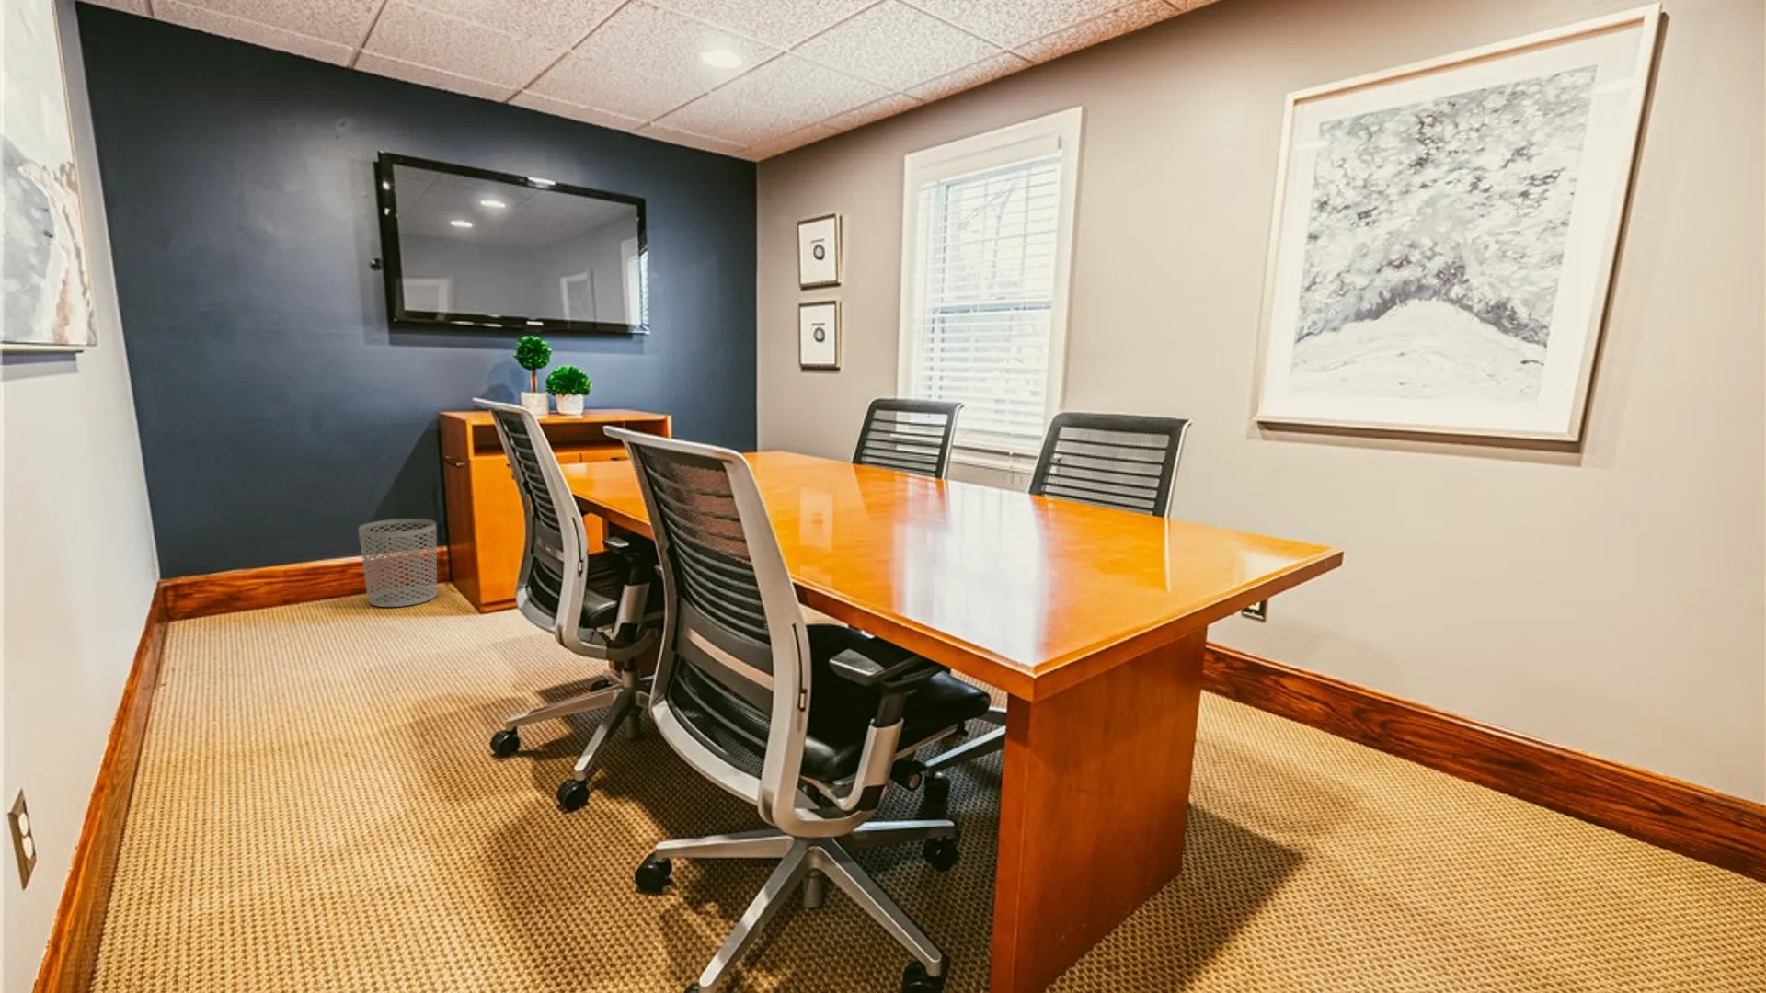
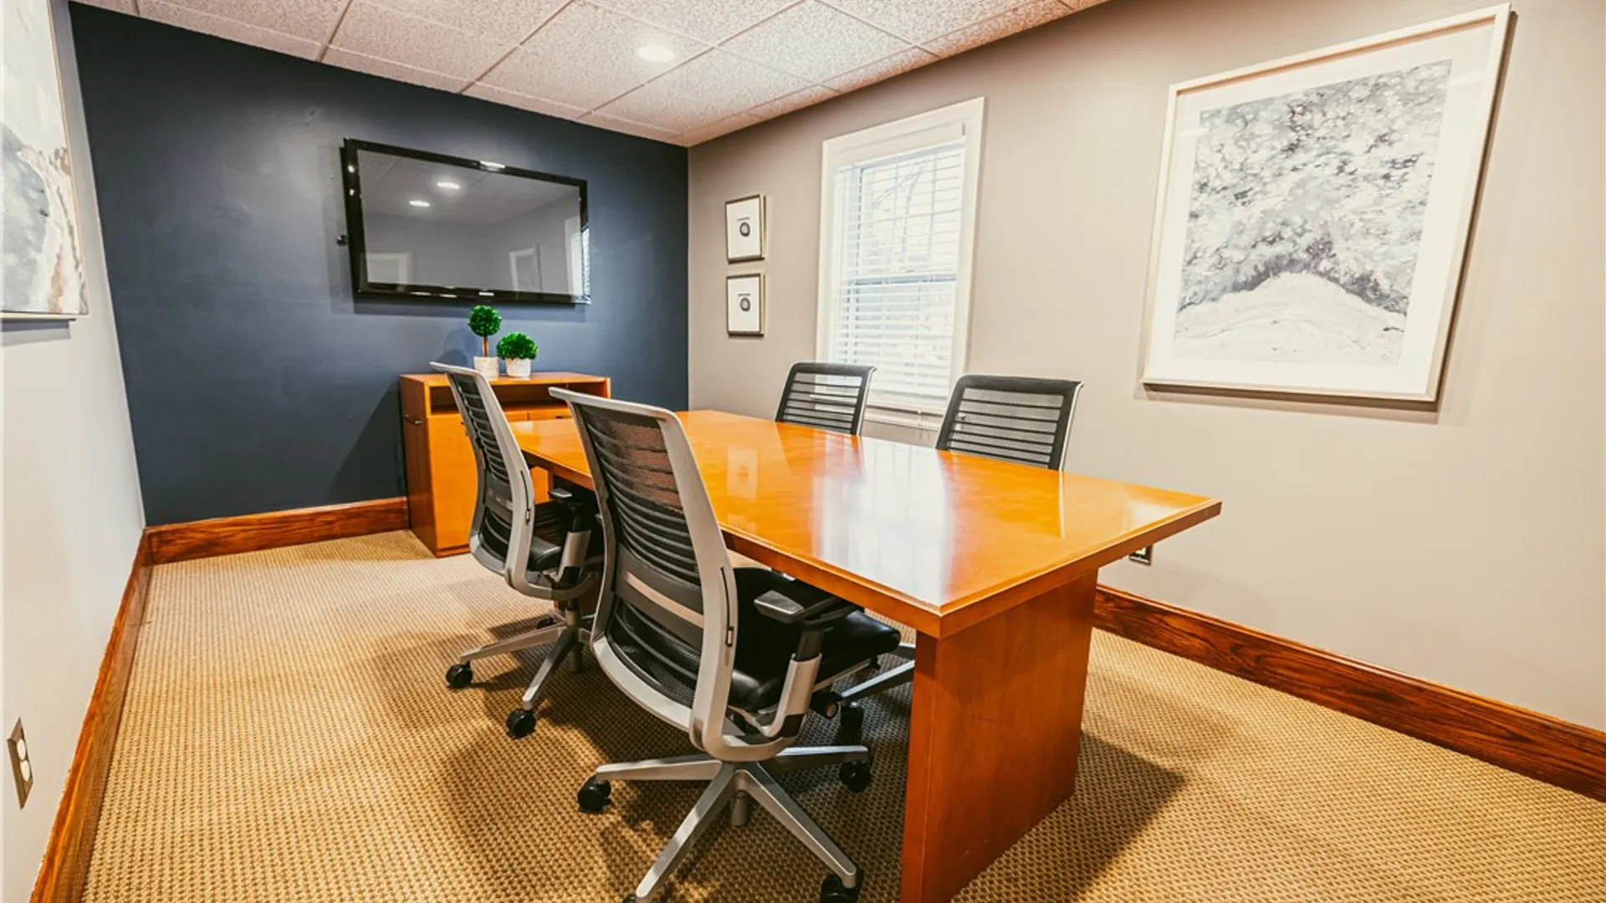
- waste bin (401, 563)
